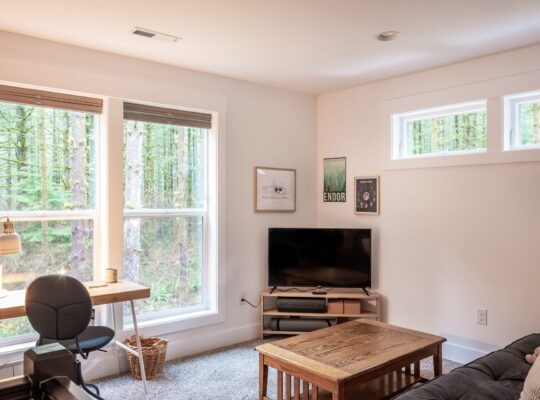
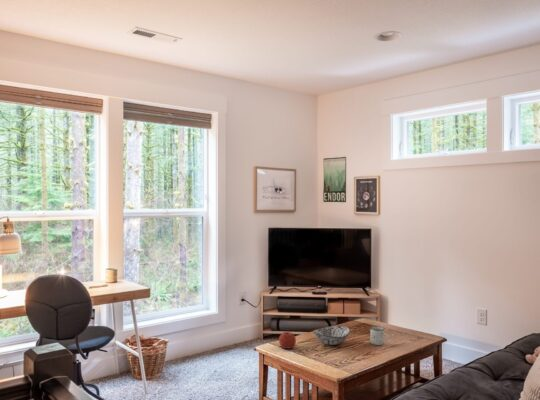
+ mug (379, 336)
+ fruit (287, 339)
+ decorative bowl (331, 336)
